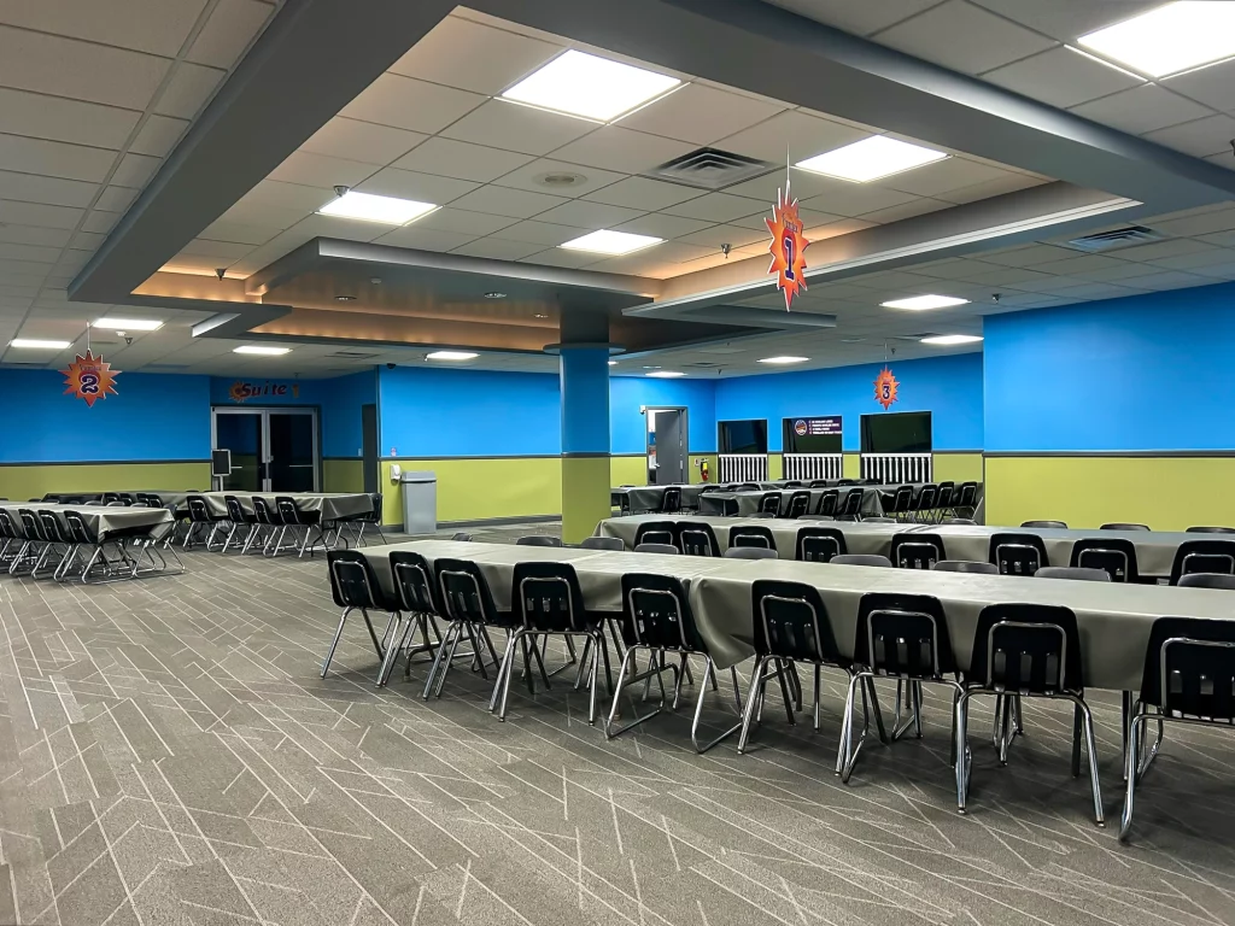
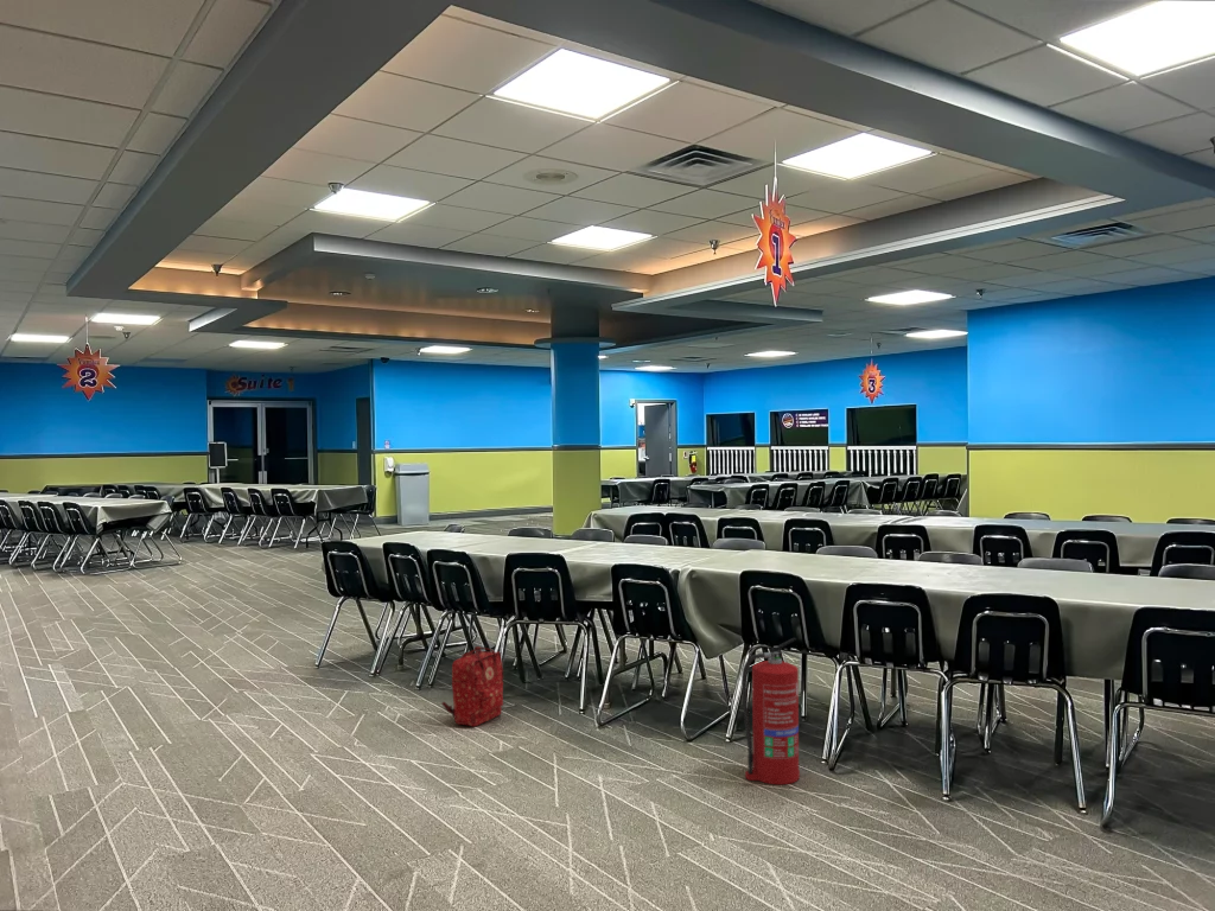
+ fire extinguisher (774, 707)
+ backpack (473, 682)
